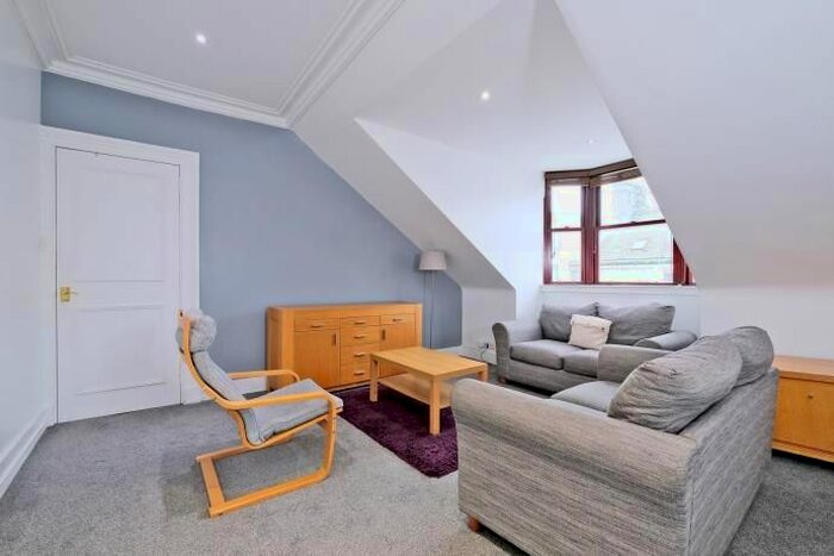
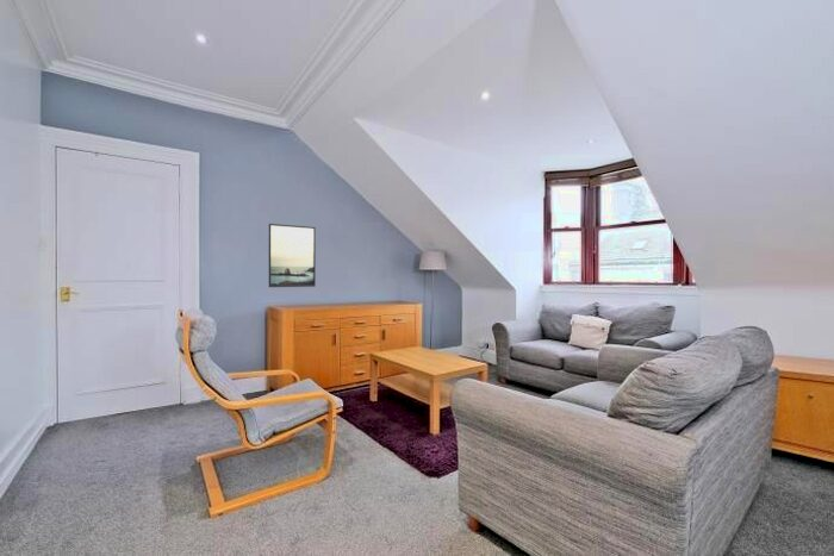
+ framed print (292, 256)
